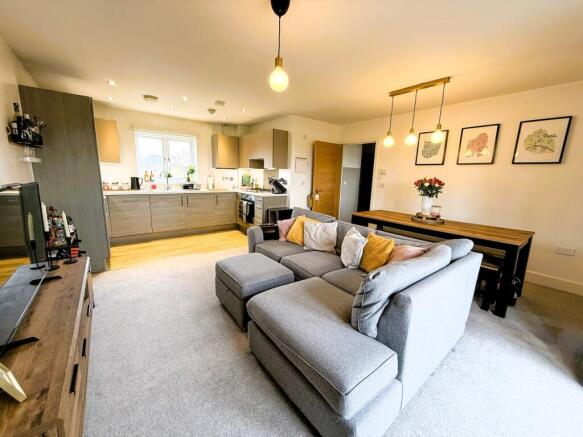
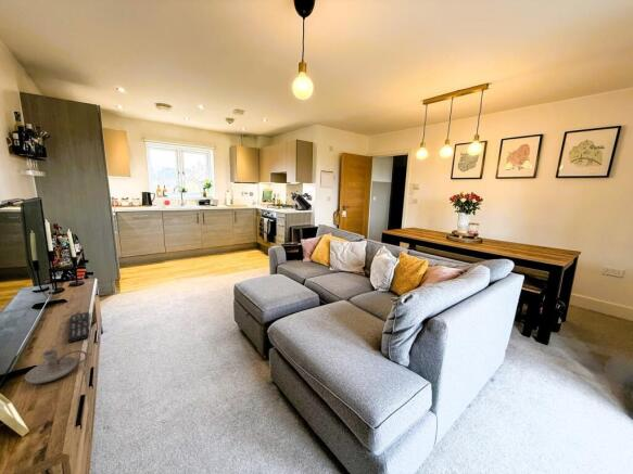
+ candle holder (58, 361)
+ remote control (79, 324)
